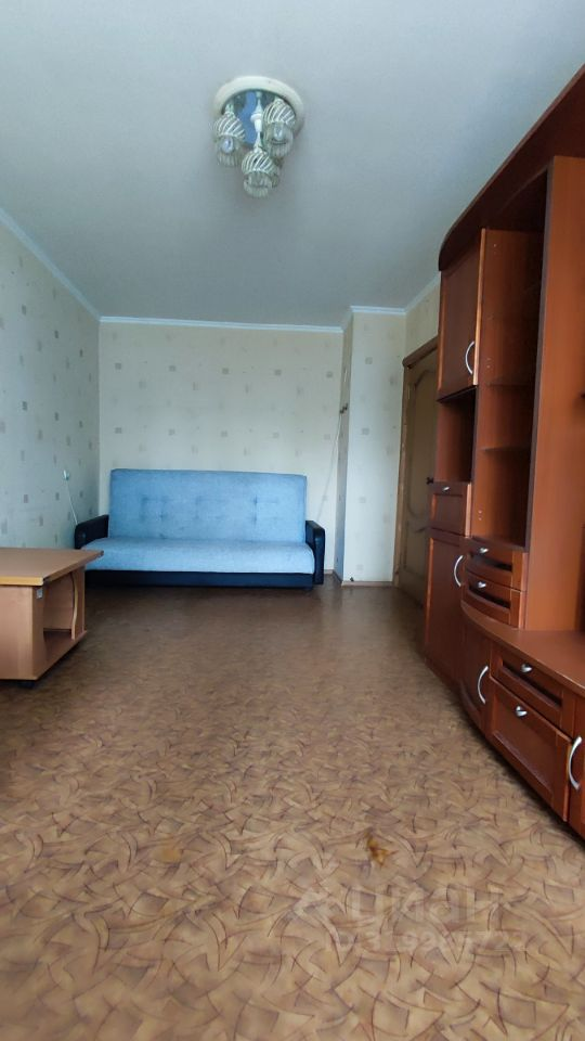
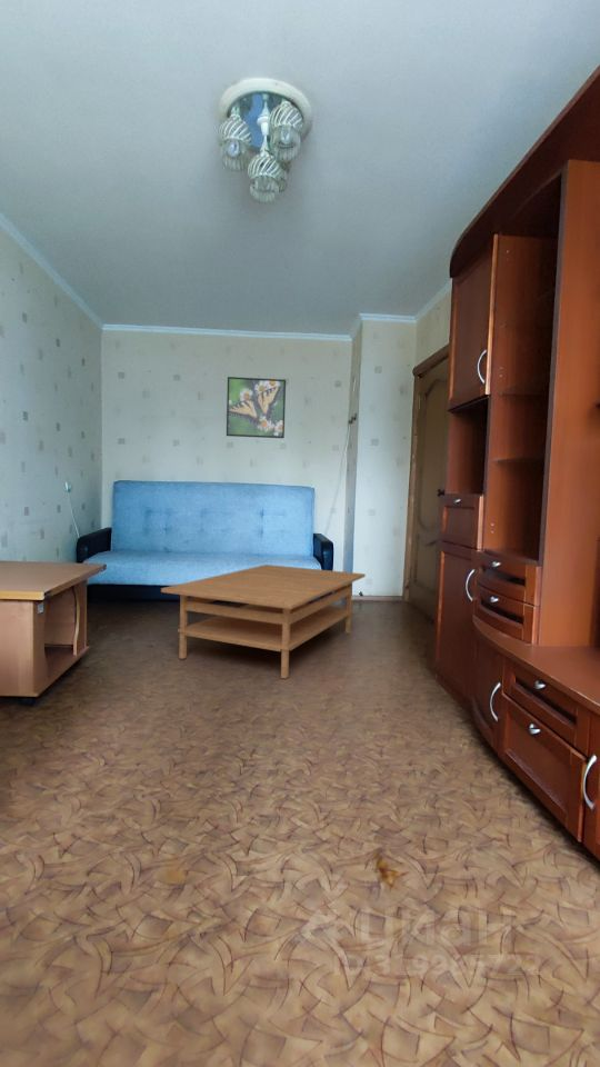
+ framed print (256, 408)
+ coffee table (274, 611)
